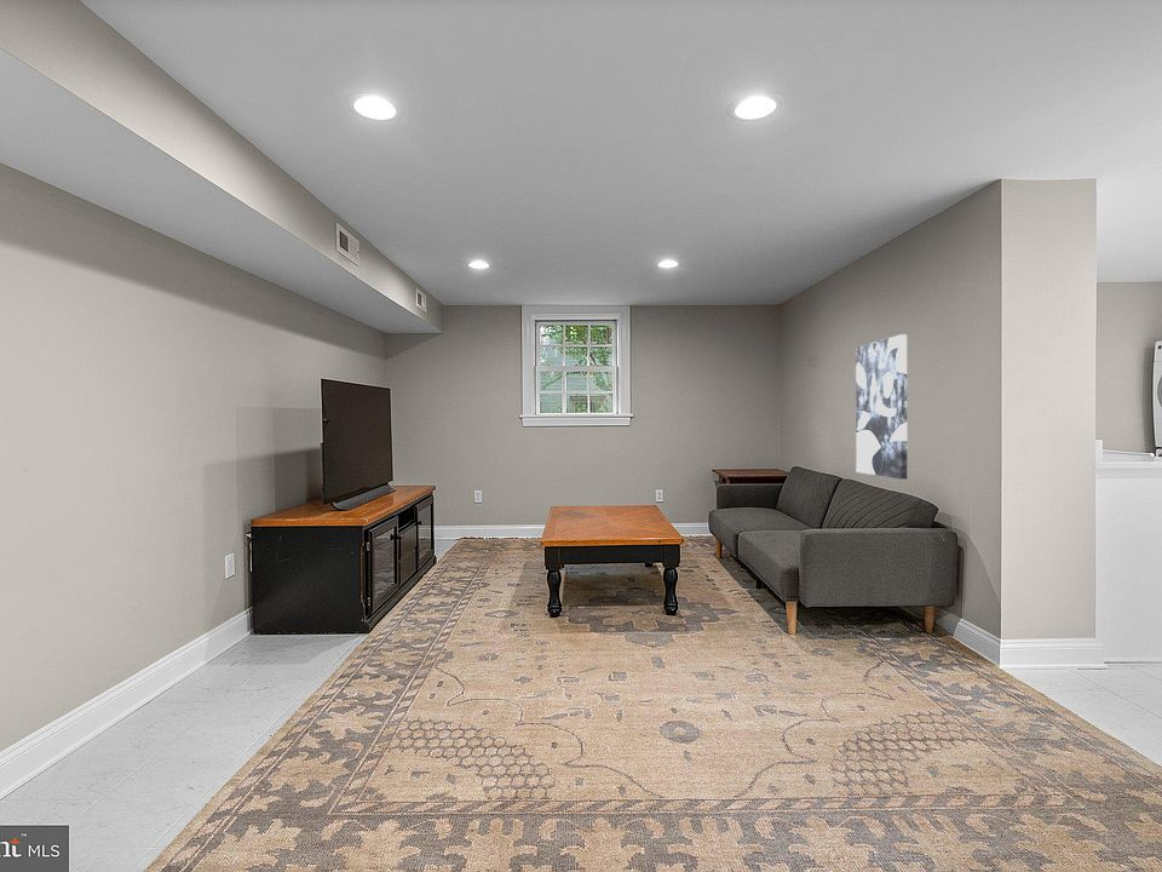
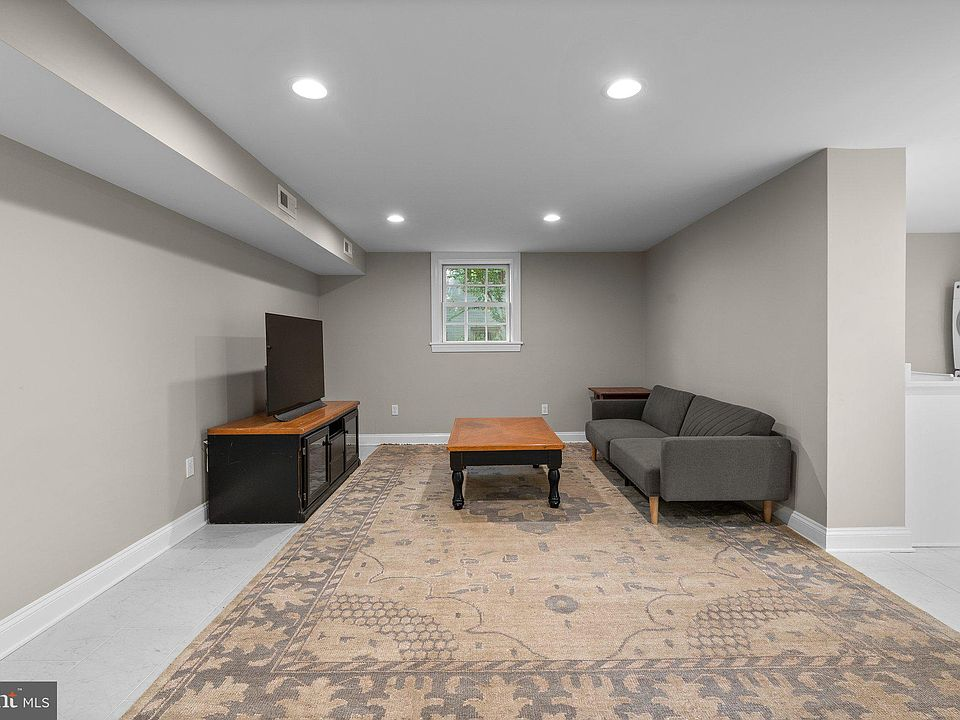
- wall art (879, 408)
